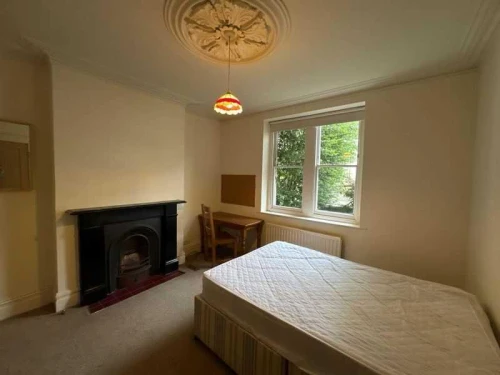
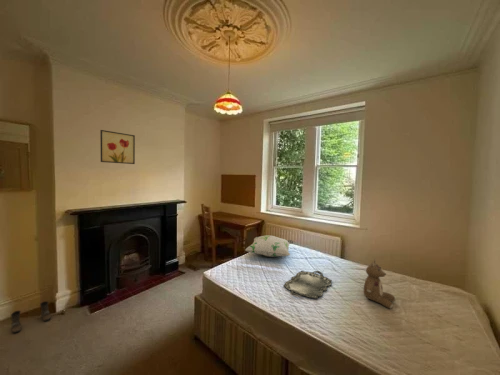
+ boots (41, 315)
+ wall art (118, 148)
+ serving tray (308, 283)
+ stuffed bear (379, 281)
+ decorative pillow (270, 245)
